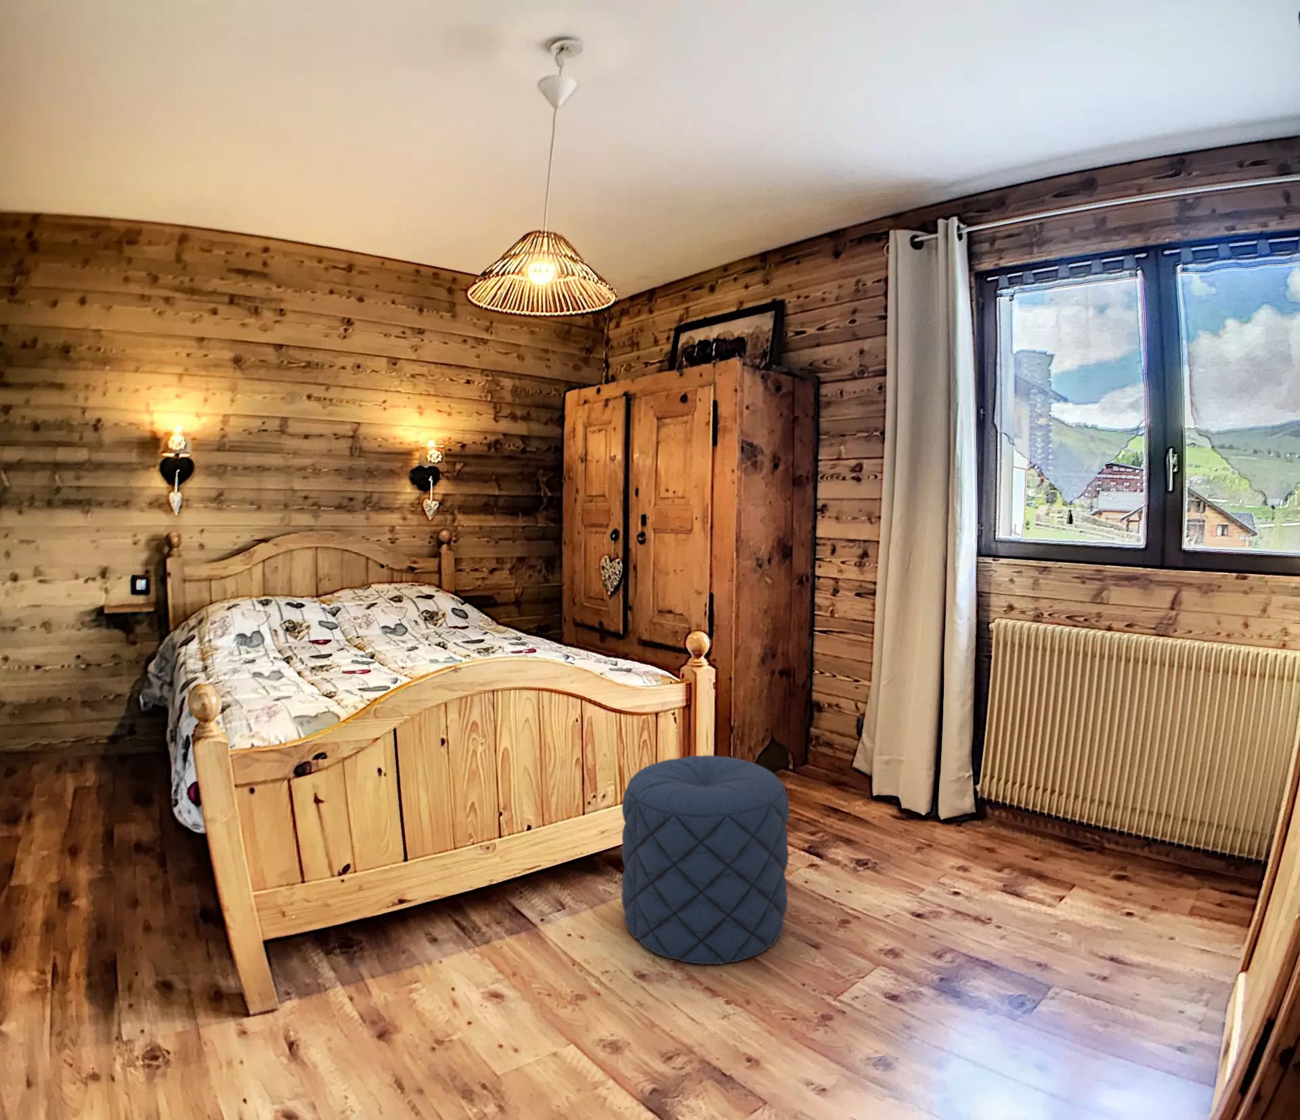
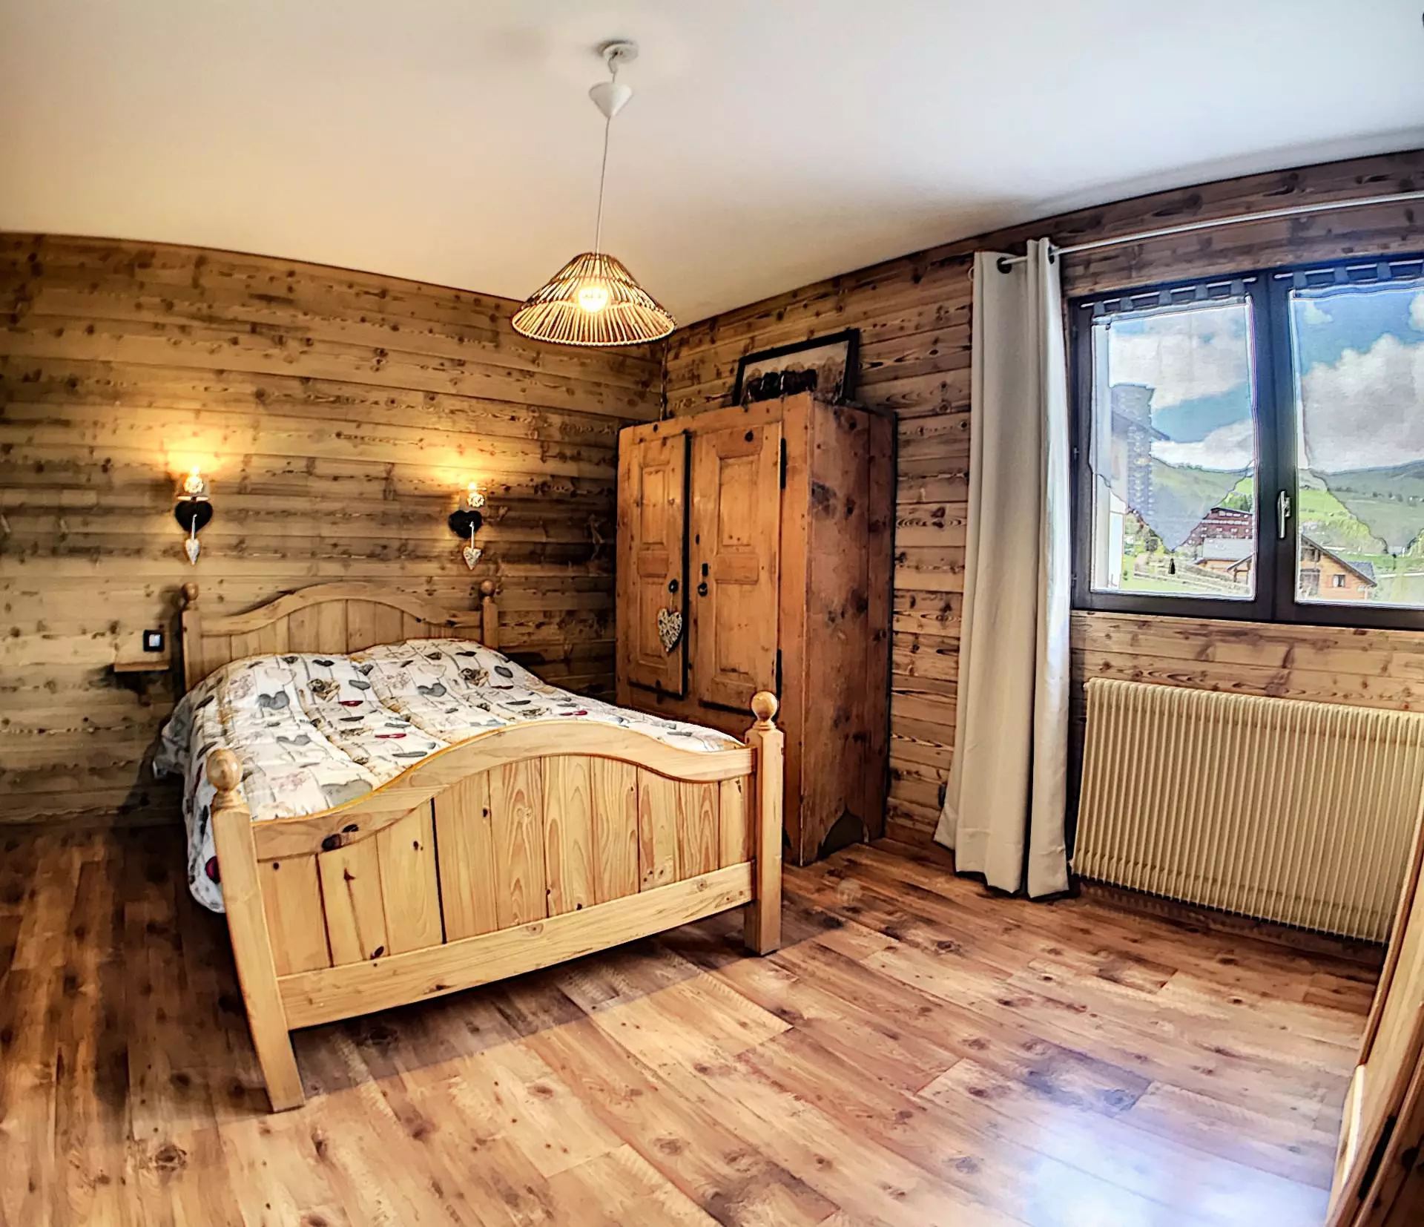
- pouf (705, 846)
